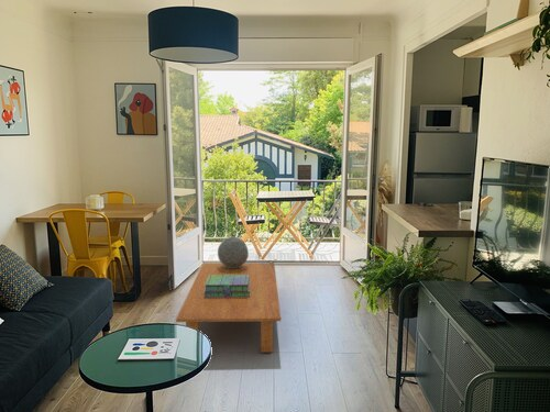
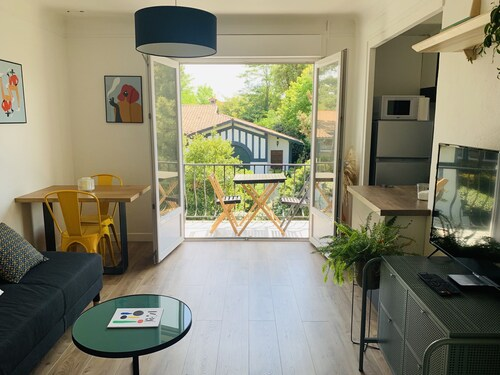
- stack of books (228, 285)
- coffee table (234, 301)
- decorative sphere (232, 252)
